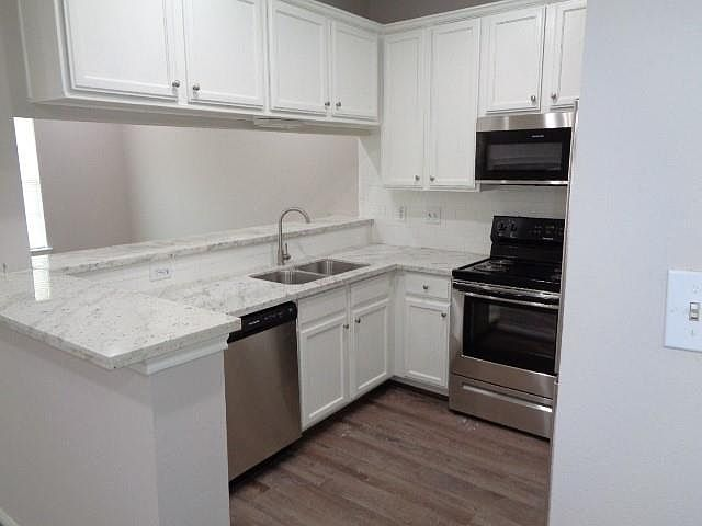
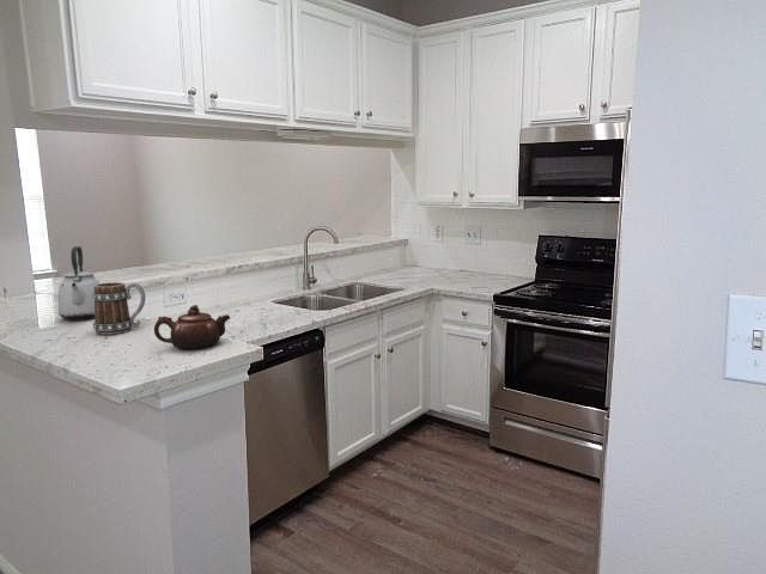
+ mug (118, 306)
+ kettle (78, 283)
+ teapot (193, 325)
